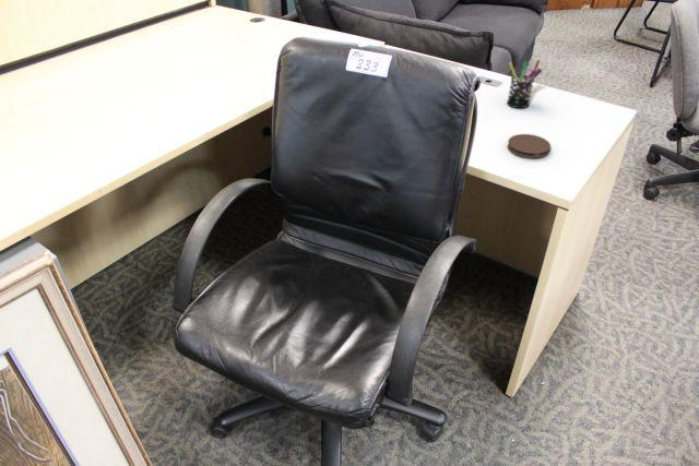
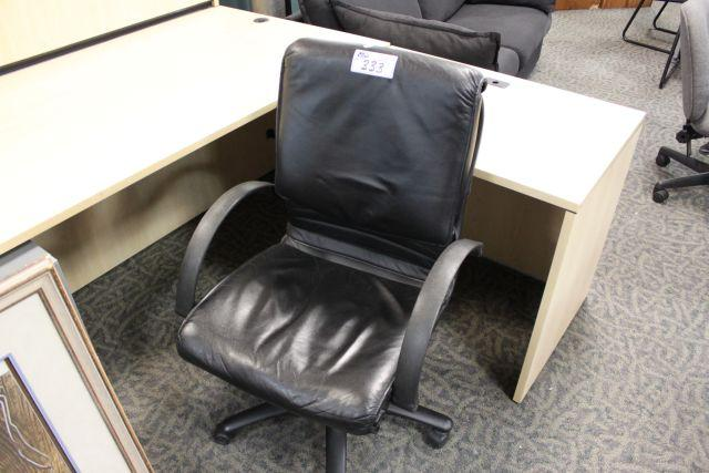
- coaster (529, 145)
- pen holder (523, 81)
